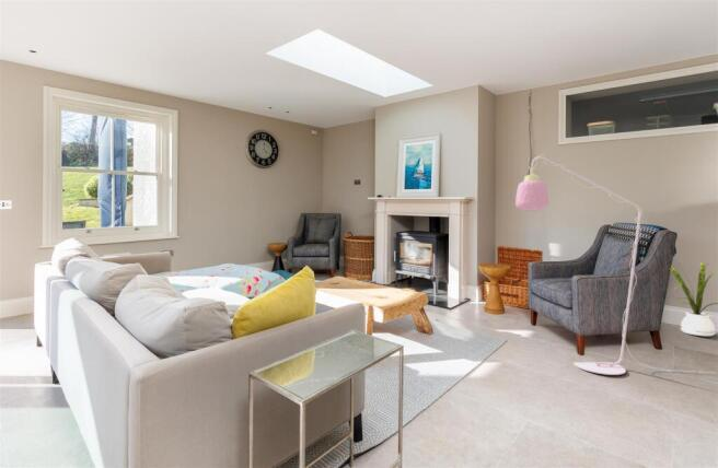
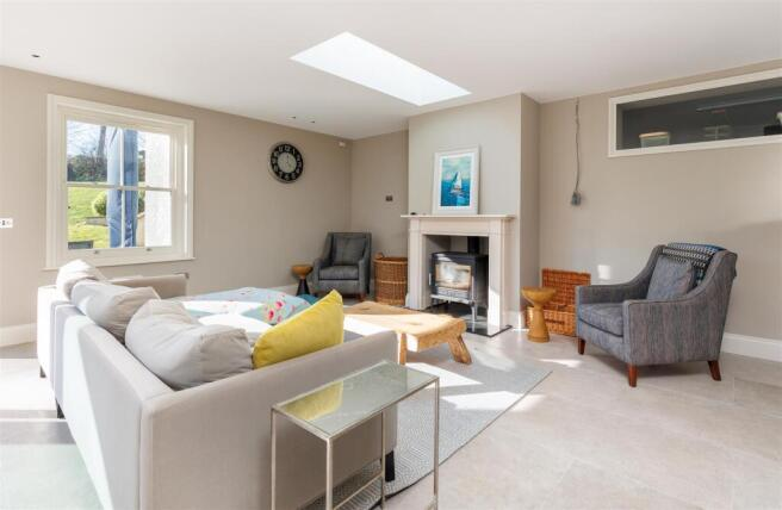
- house plant (693, 294)
- floor lamp (629, 262)
